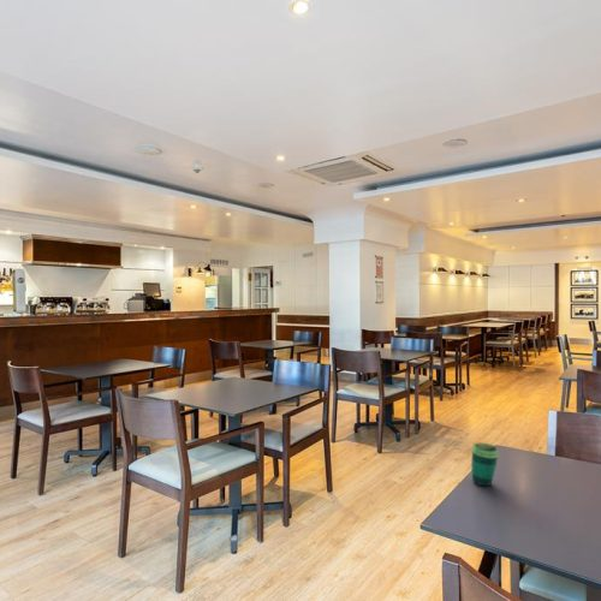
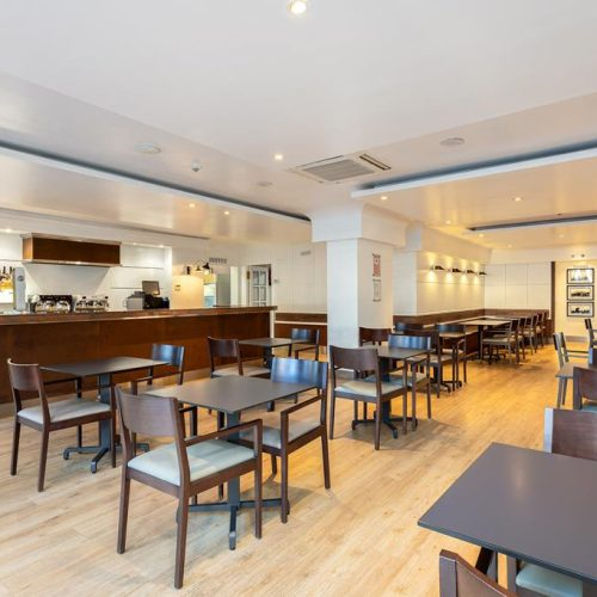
- cup (484, 464)
